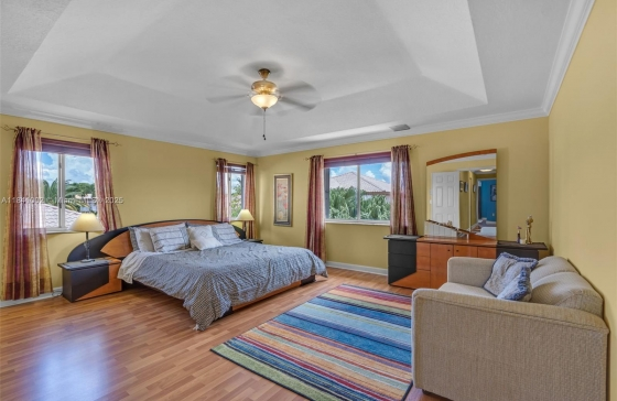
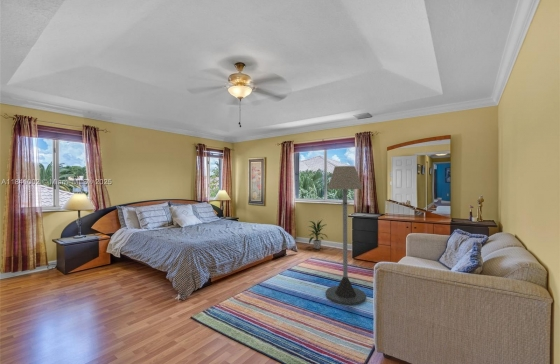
+ floor lamp (345, 231)
+ indoor plant (316, 233)
